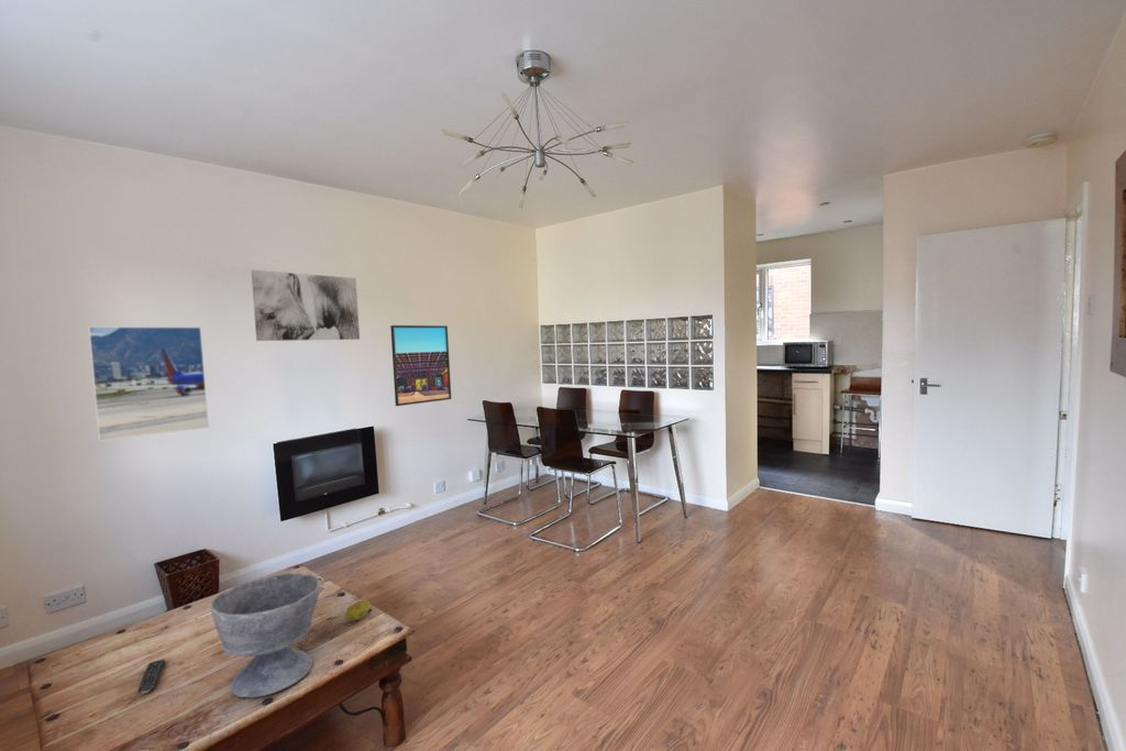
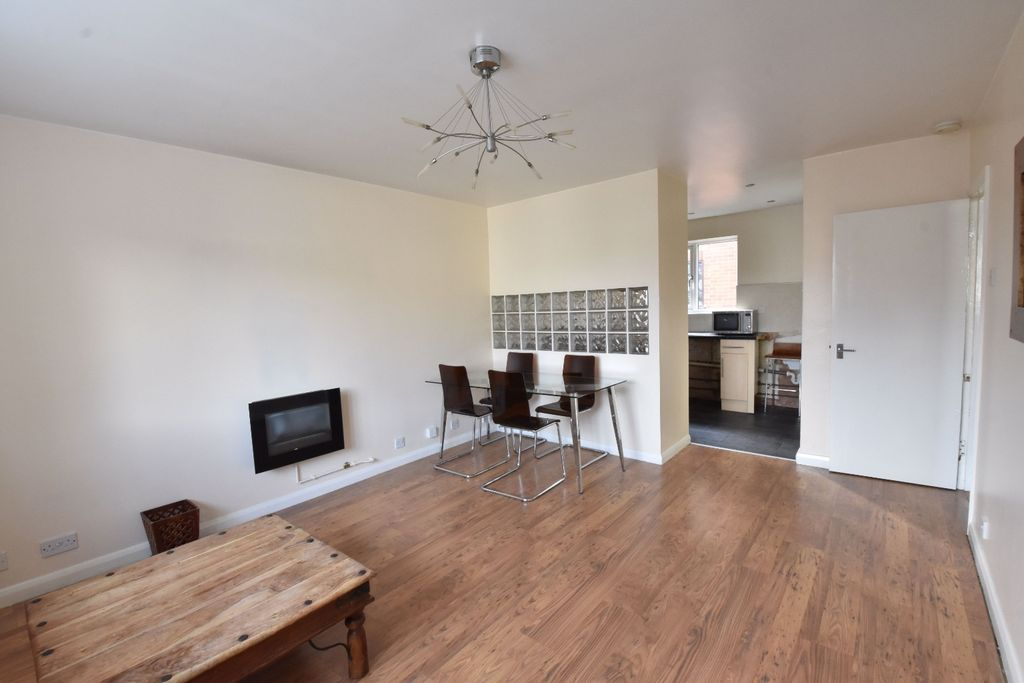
- fruit (357, 610)
- bowl (269, 631)
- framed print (422, 364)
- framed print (152, 380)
- wall art (309, 307)
- remote control (152, 675)
